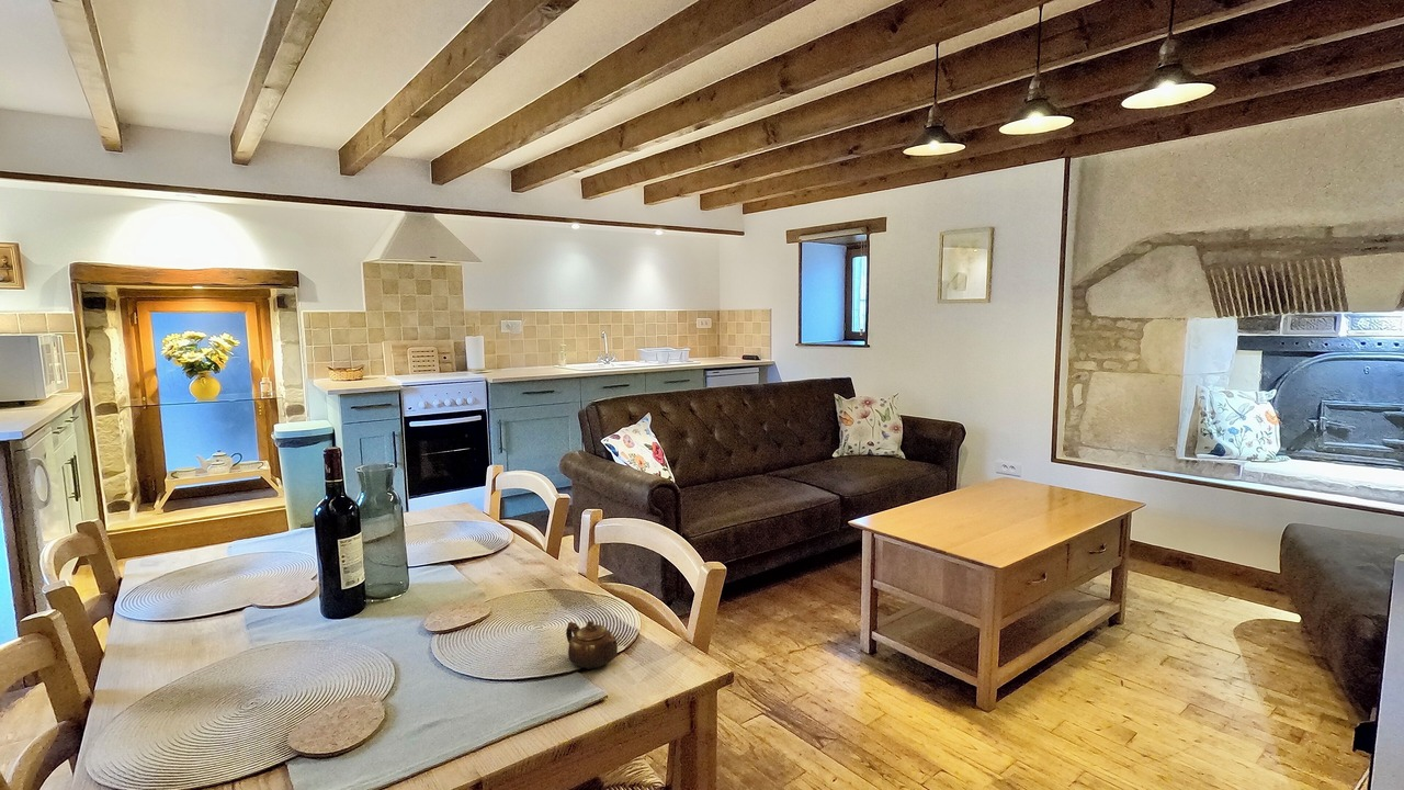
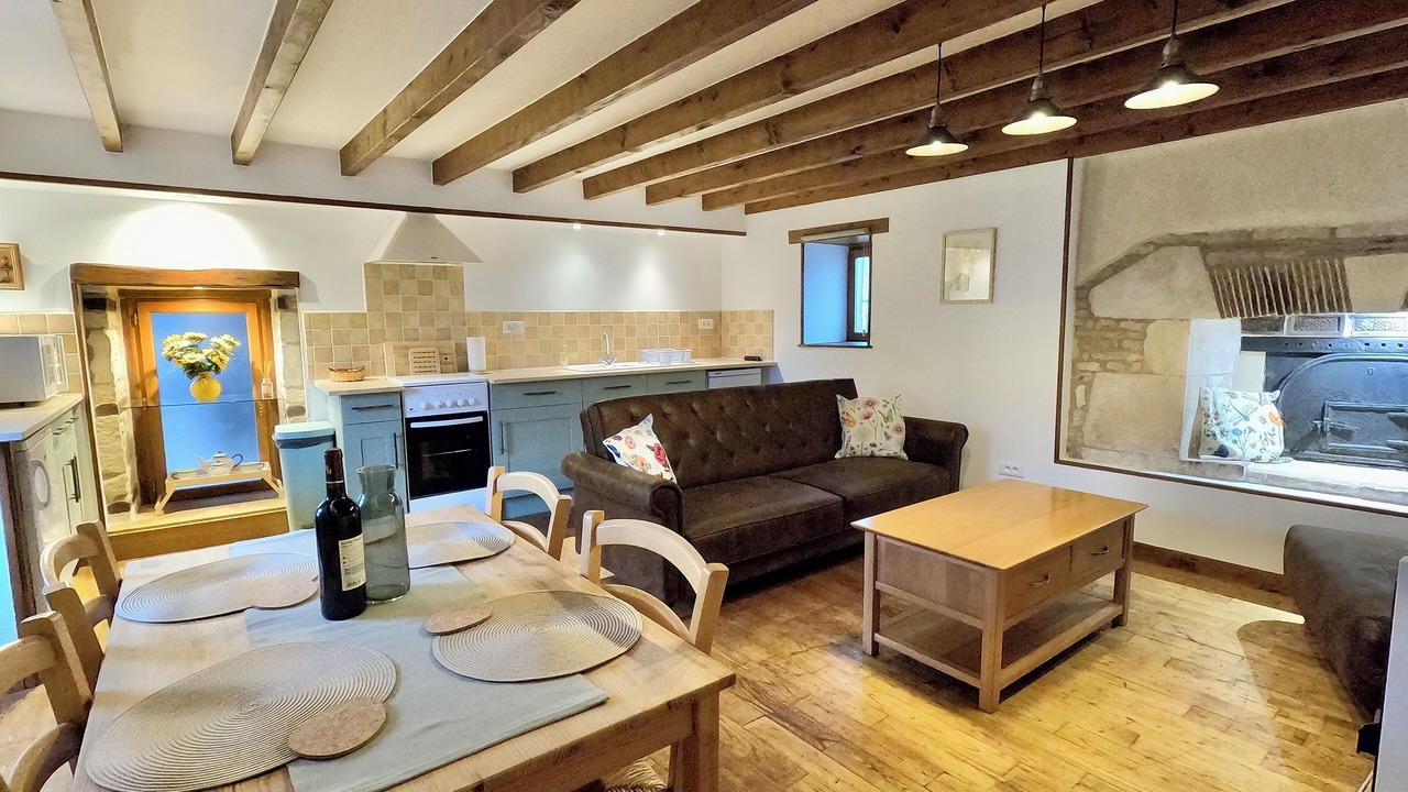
- teapot (591, 640)
